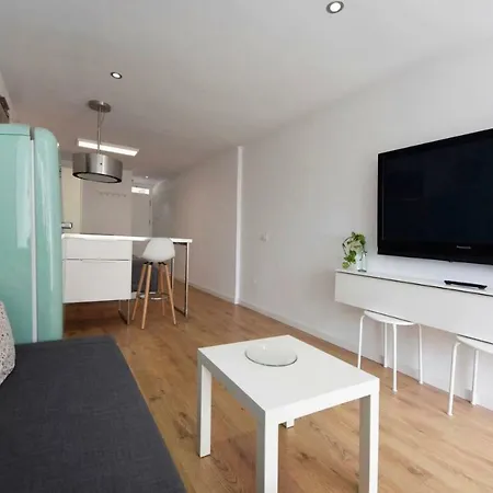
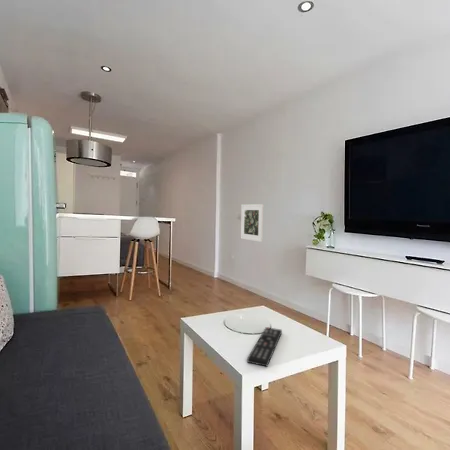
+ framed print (251, 222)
+ remote control (266, 343)
